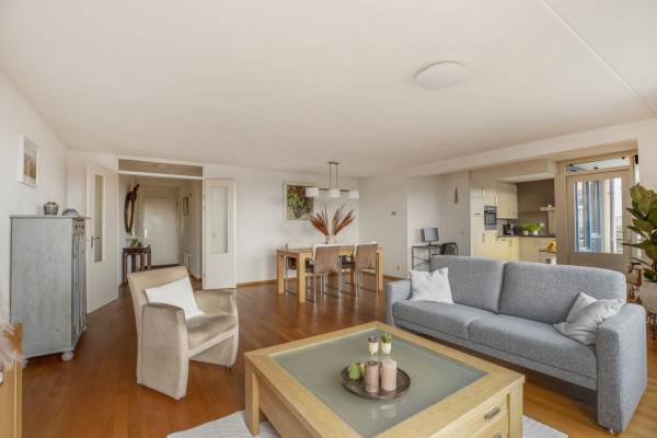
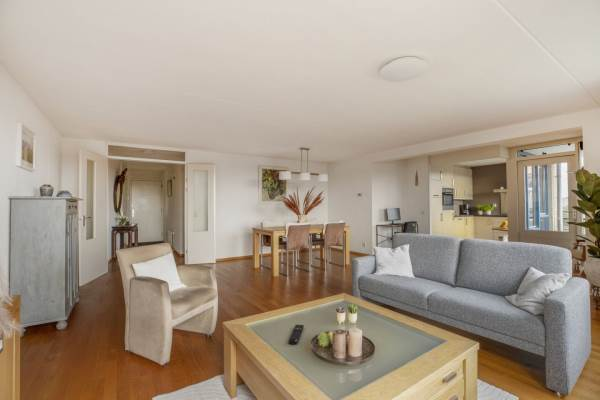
+ remote control (296, 333)
